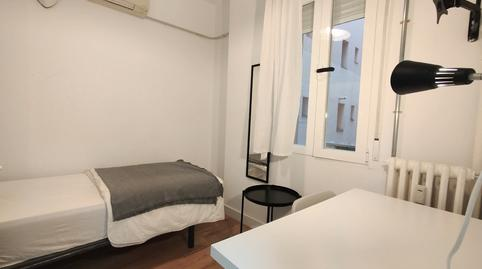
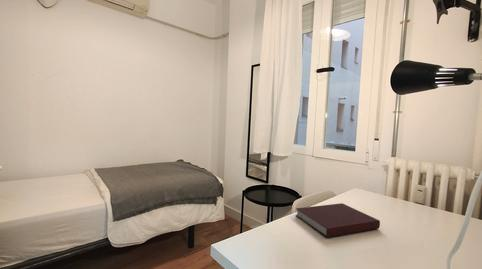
+ notebook (335, 218)
